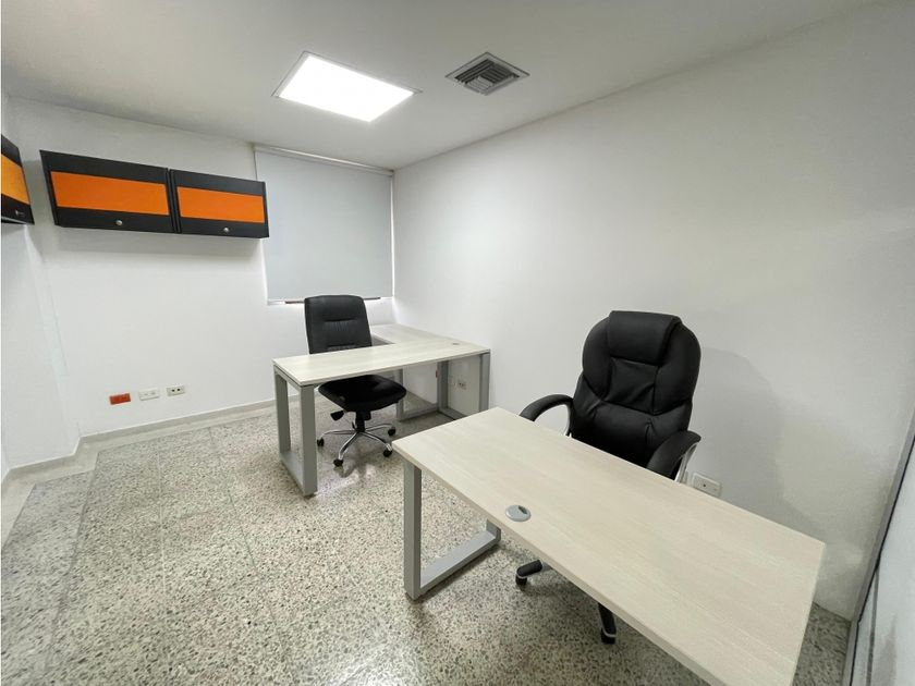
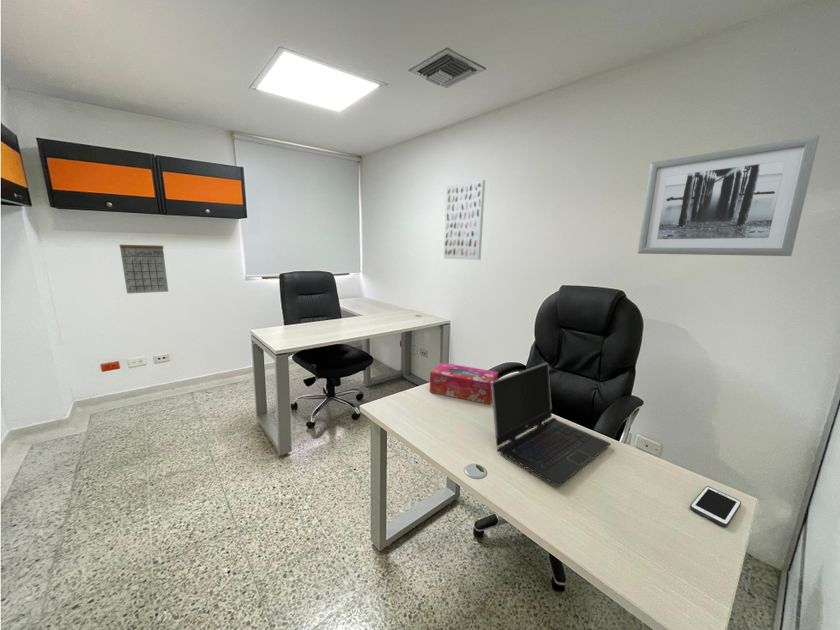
+ laptop computer (551, 415)
+ tissue box (463, 381)
+ calendar (144, 263)
+ wall art (462, 222)
+ wall art (713, 204)
+ cell phone (715, 505)
